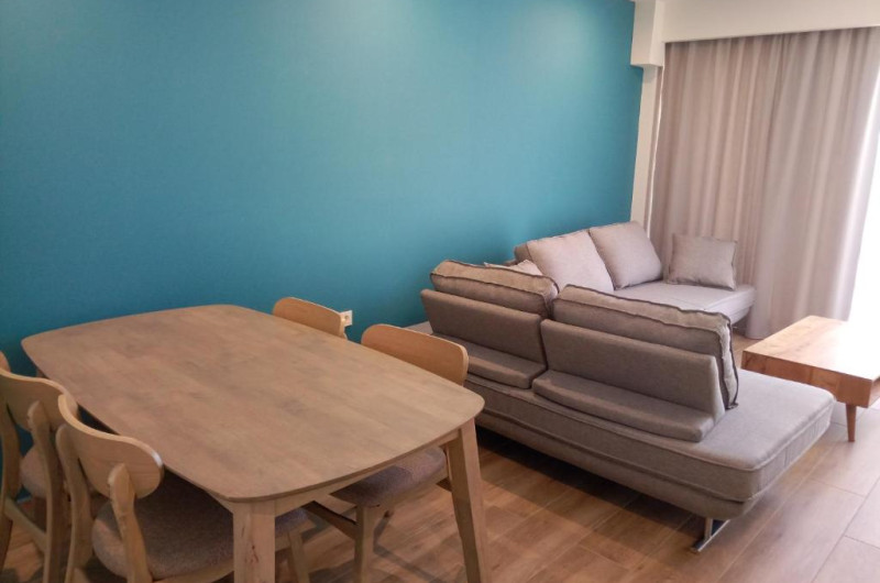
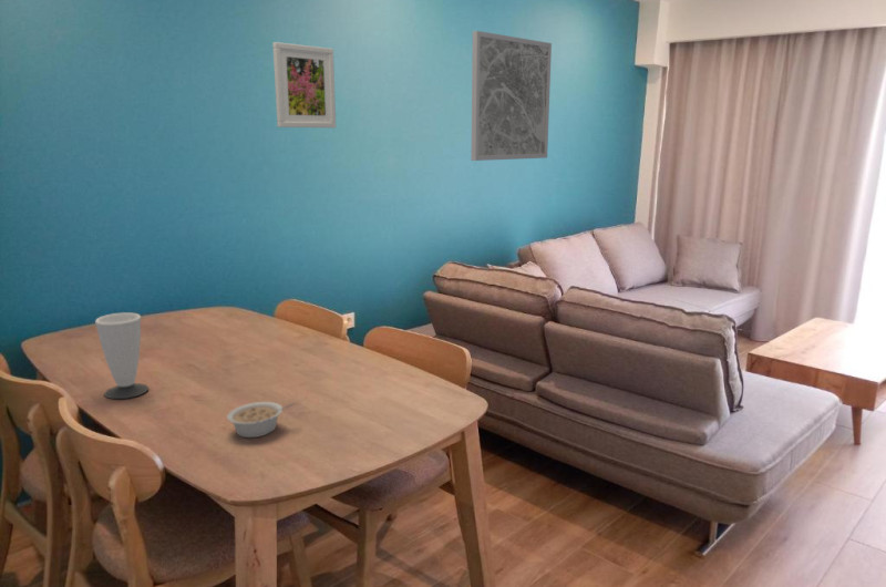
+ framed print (306, 86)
+ legume (257, 418)
+ cup (122, 354)
+ wall art (513, 99)
